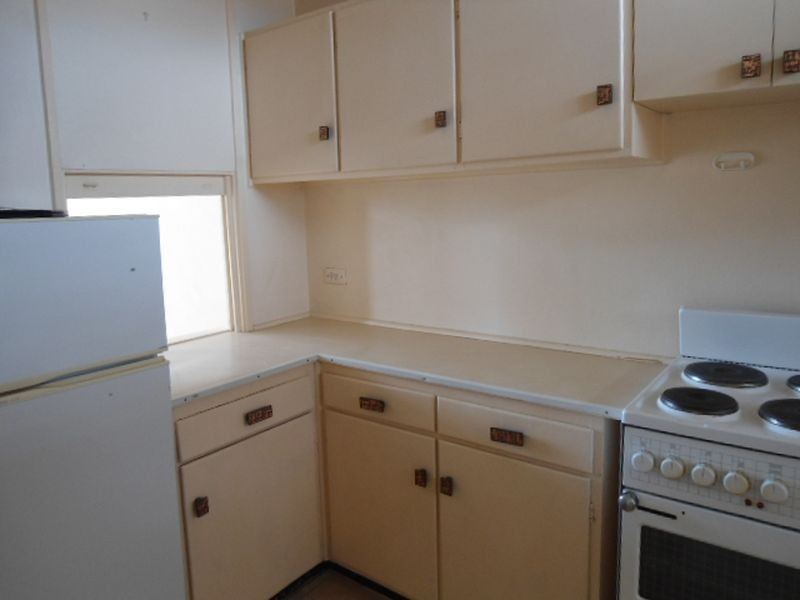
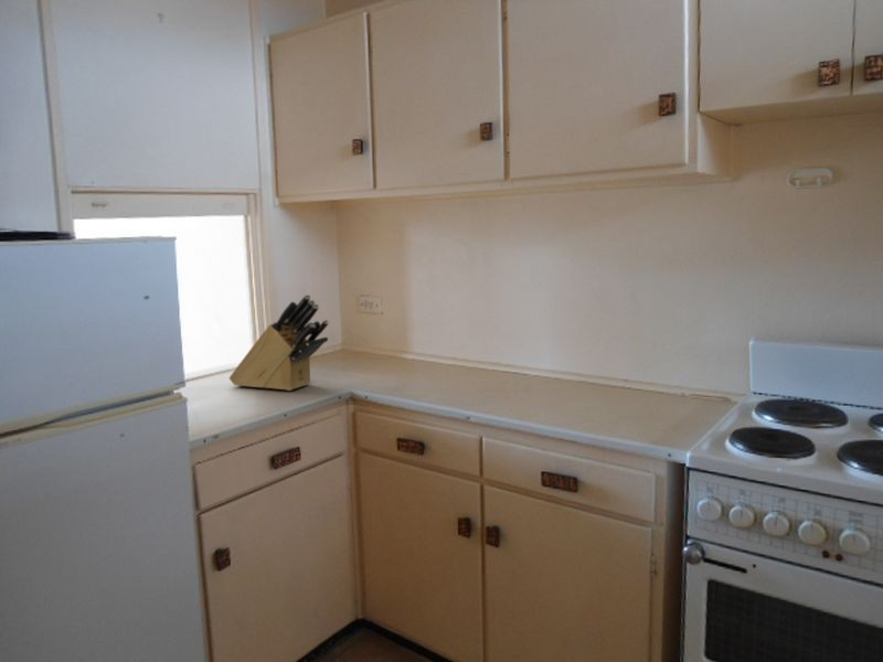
+ knife block (278, 341)
